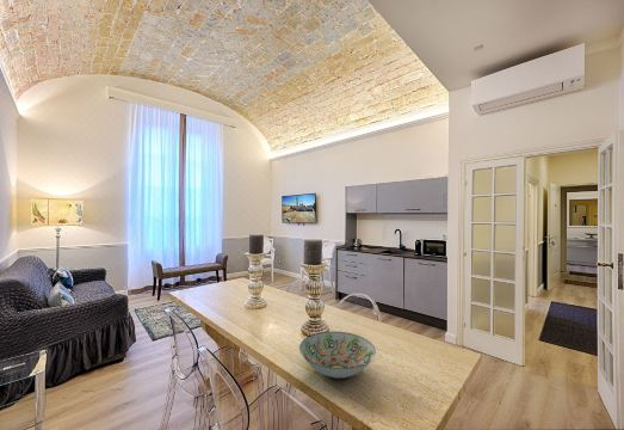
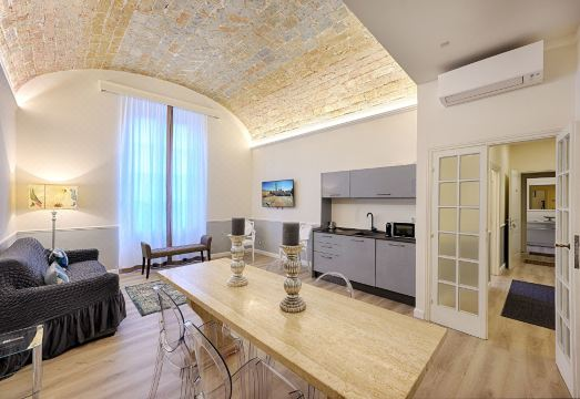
- decorative bowl (336, 358)
